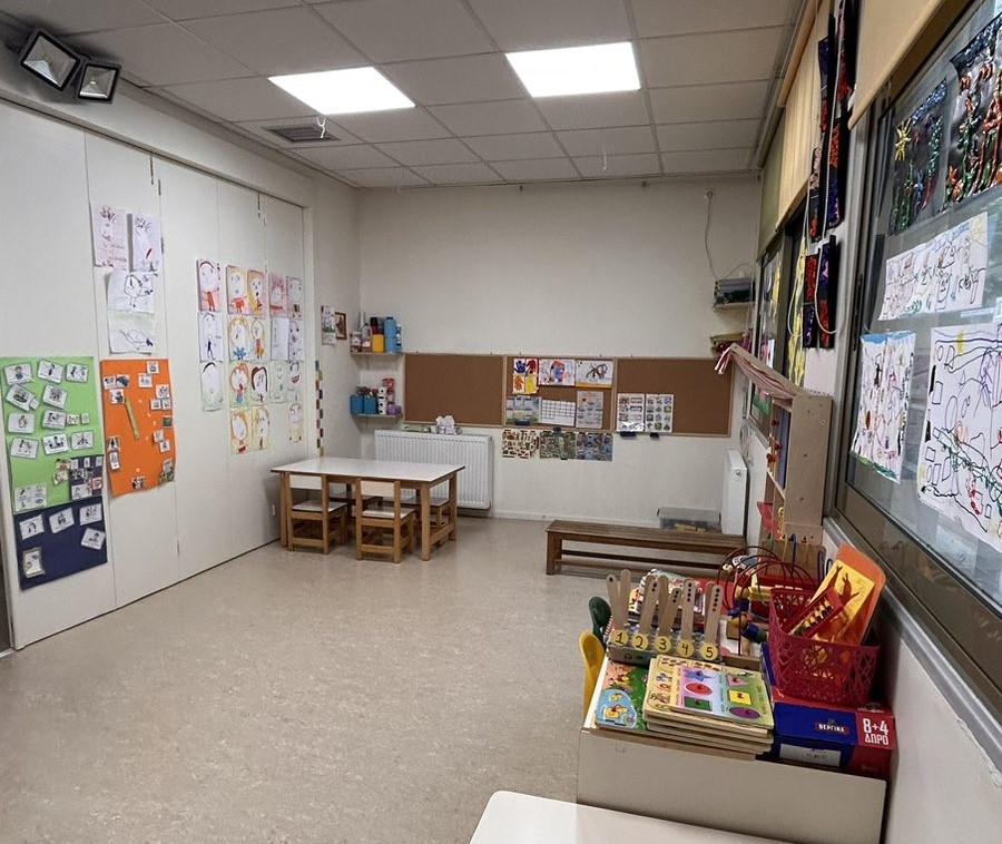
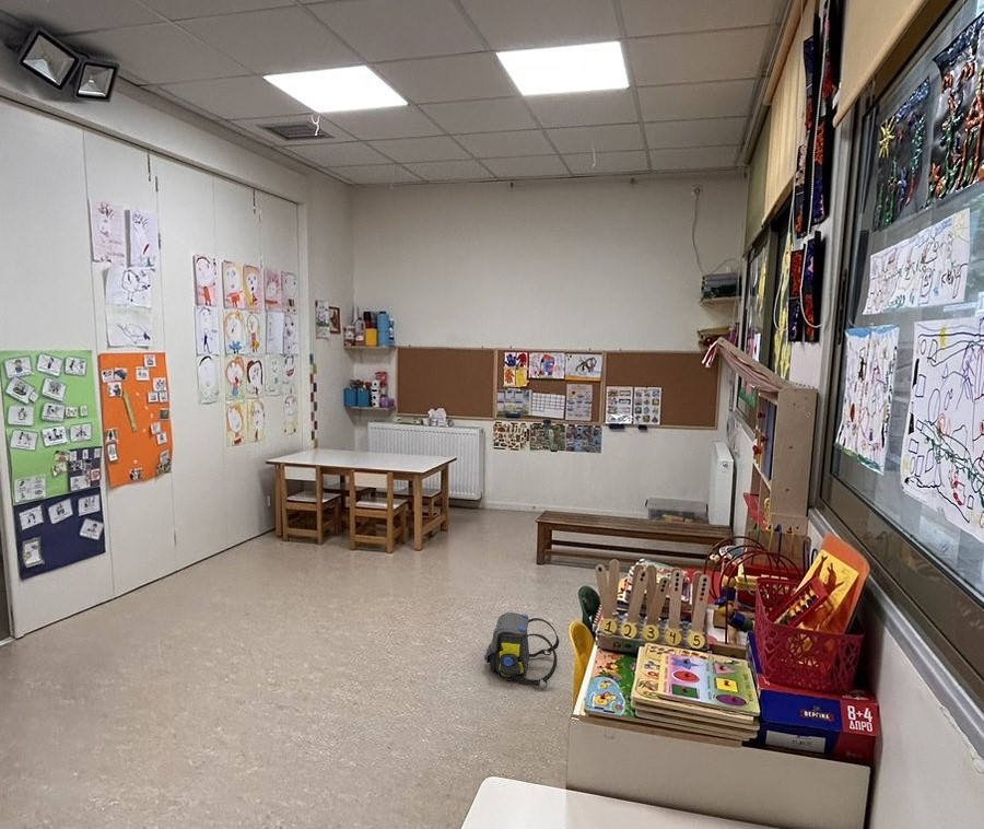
+ shoulder bag (522, 645)
